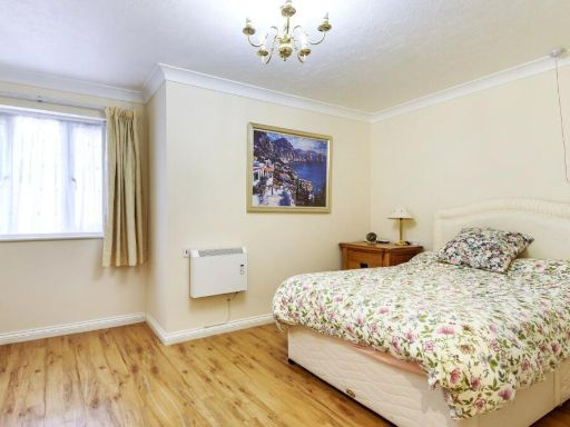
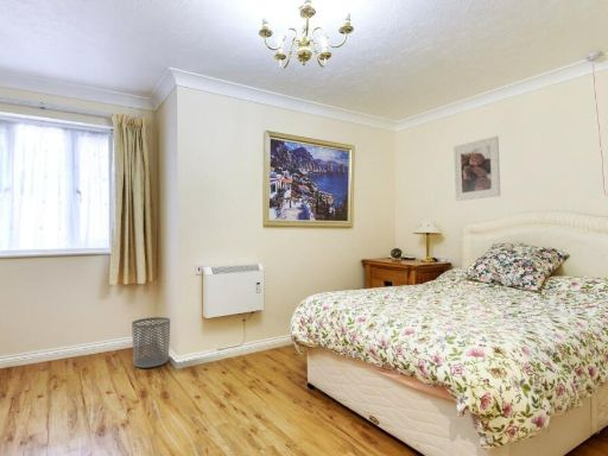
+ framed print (475, 170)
+ waste bin (151, 342)
